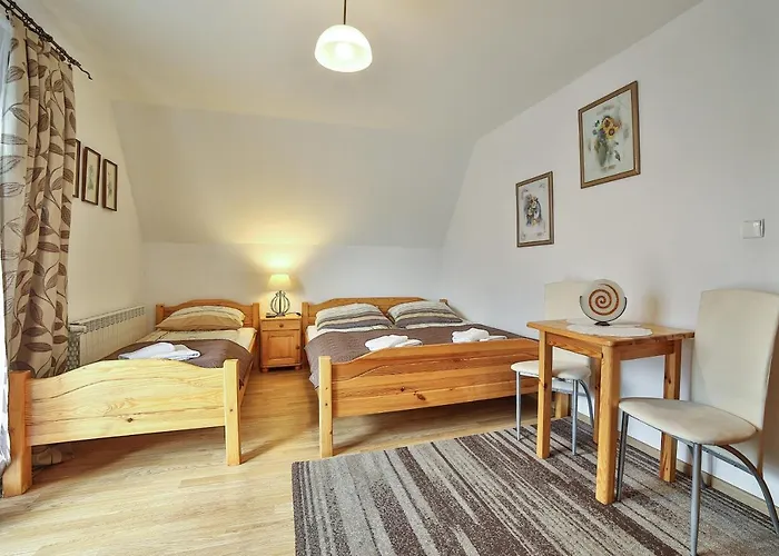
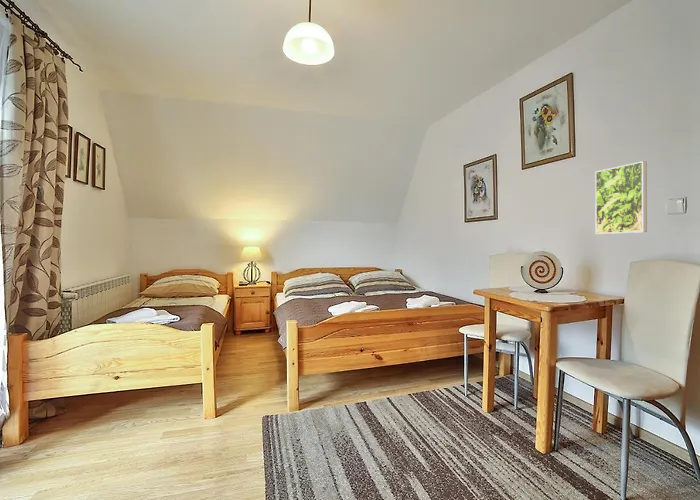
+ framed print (619, 200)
